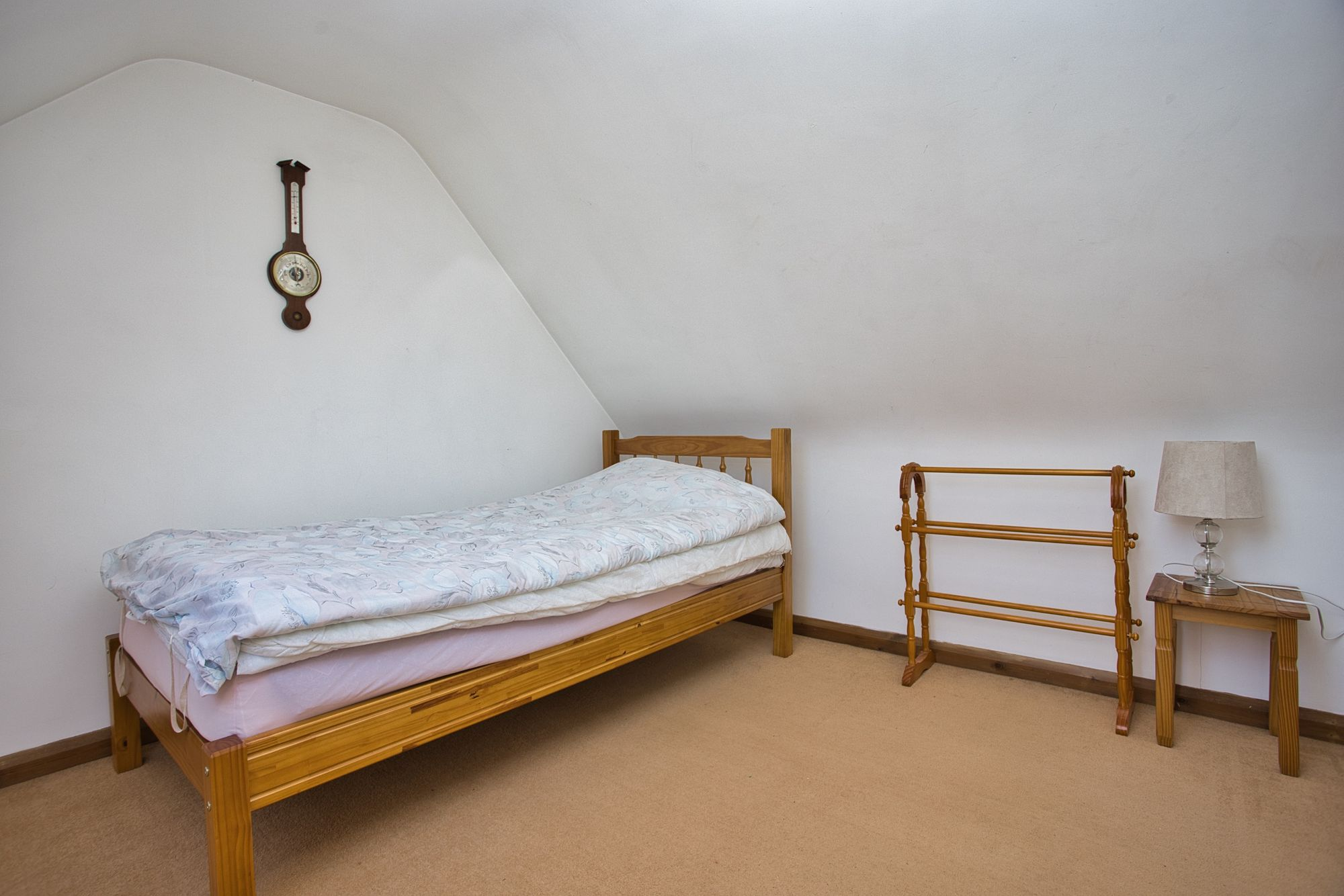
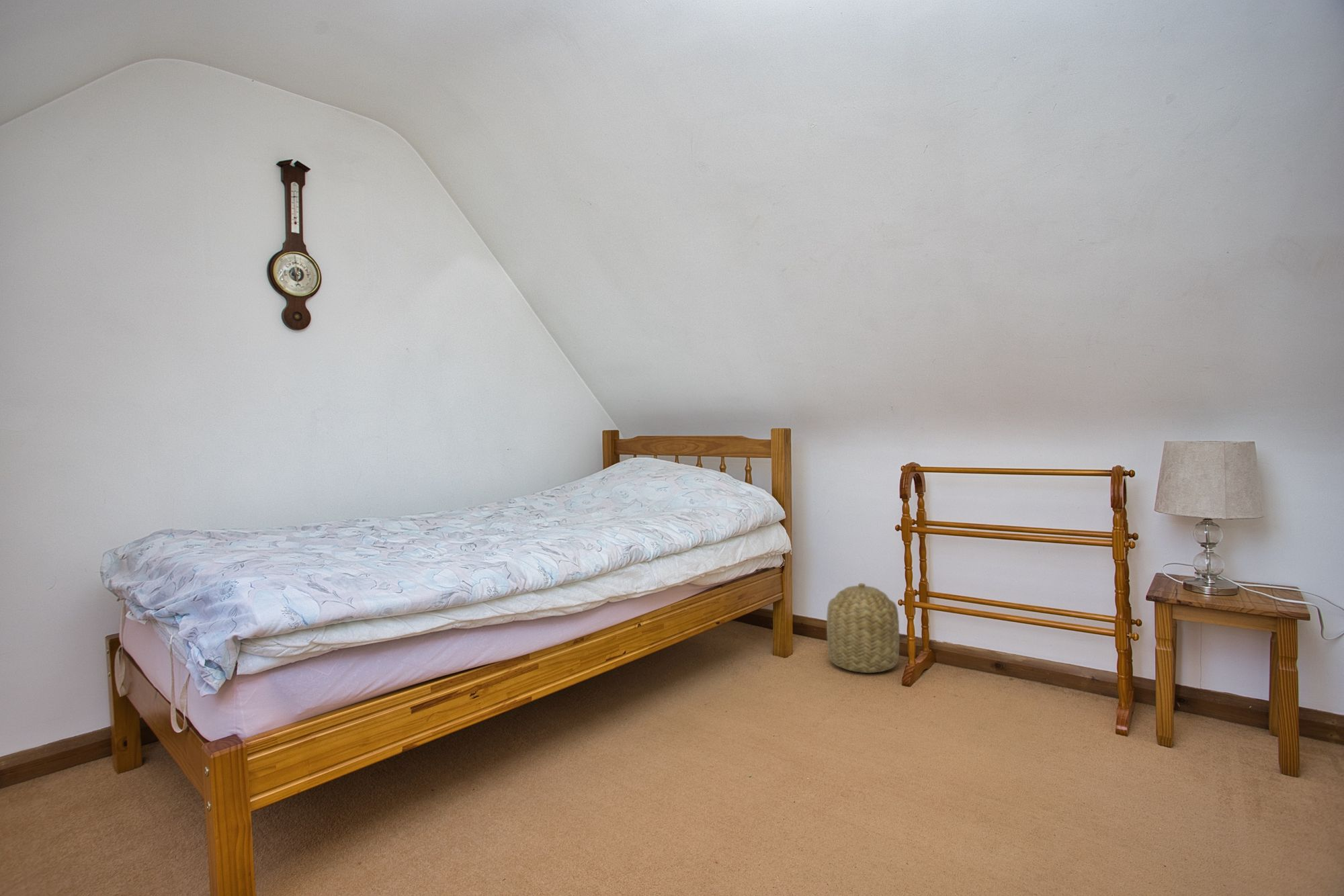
+ basket (862, 624)
